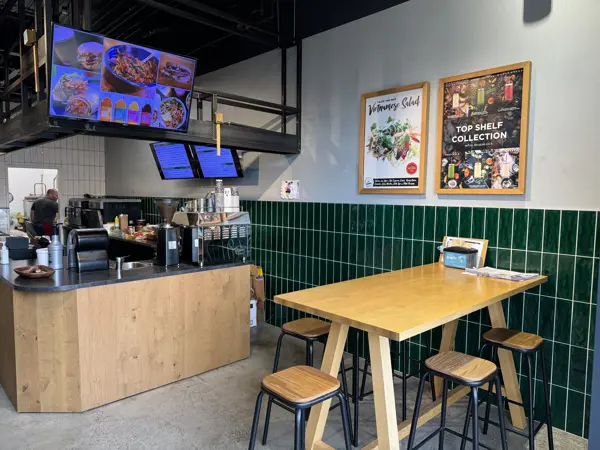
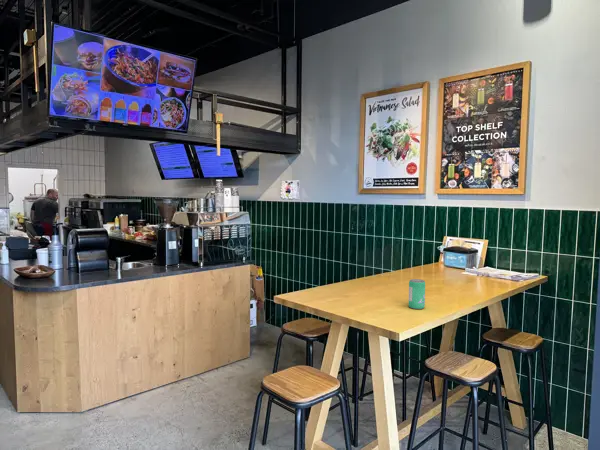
+ beverage can (416, 293)
